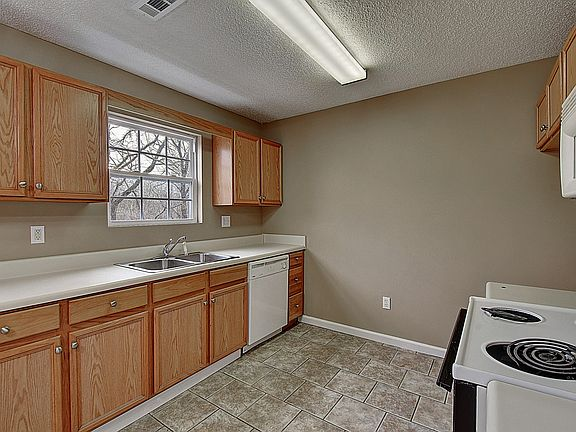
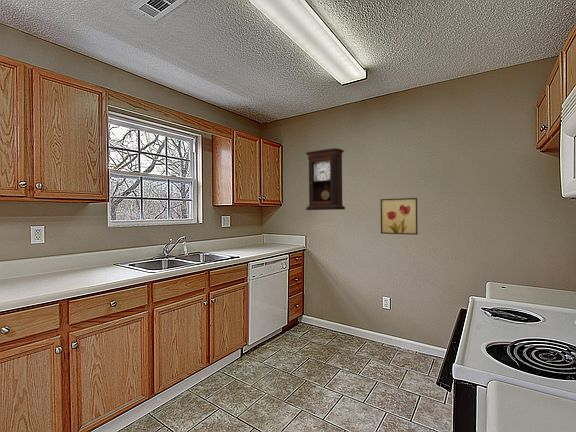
+ wall art (398, 216)
+ pendulum clock (323, 180)
